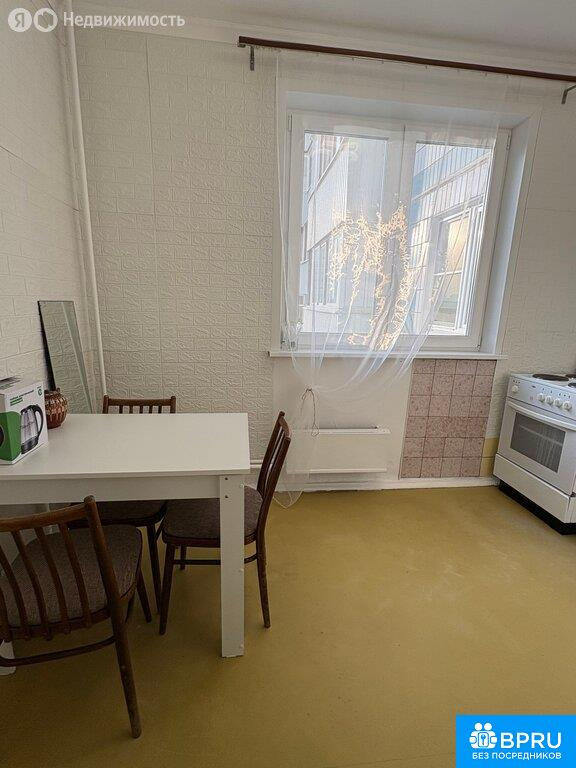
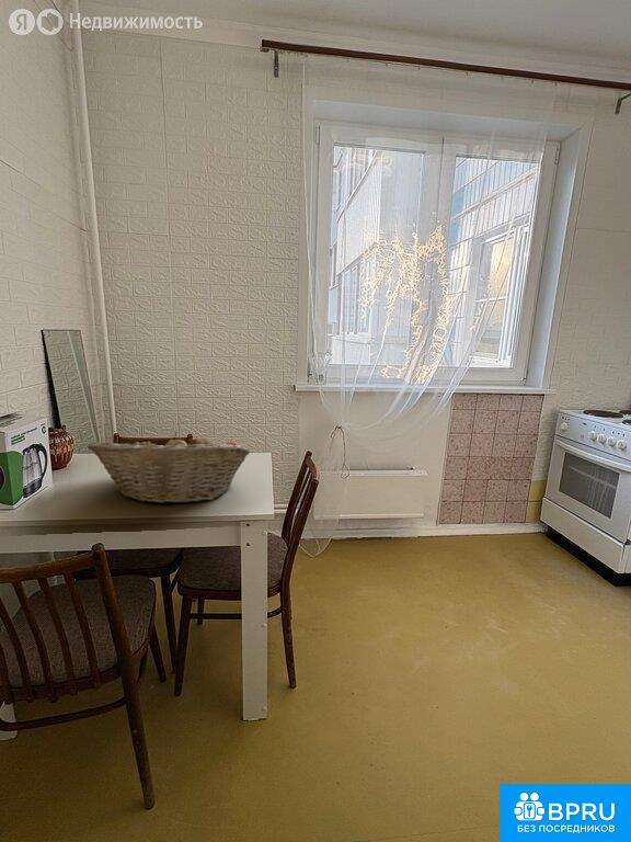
+ fruit basket (173, 459)
